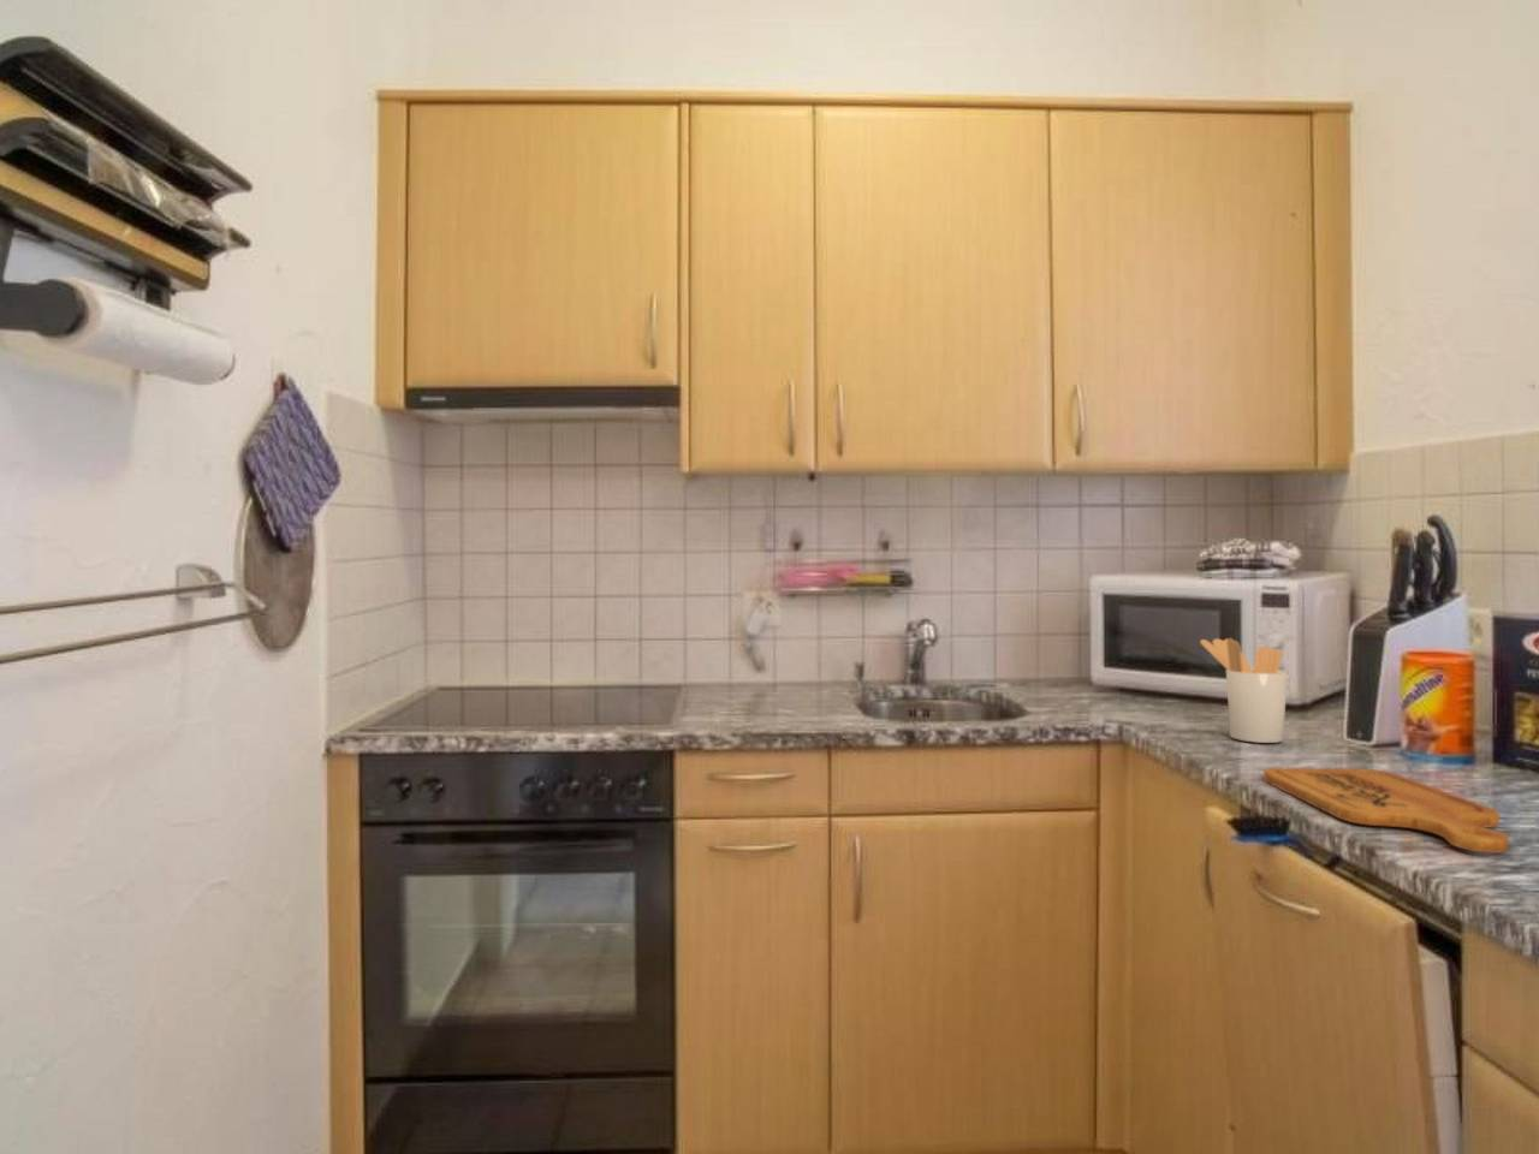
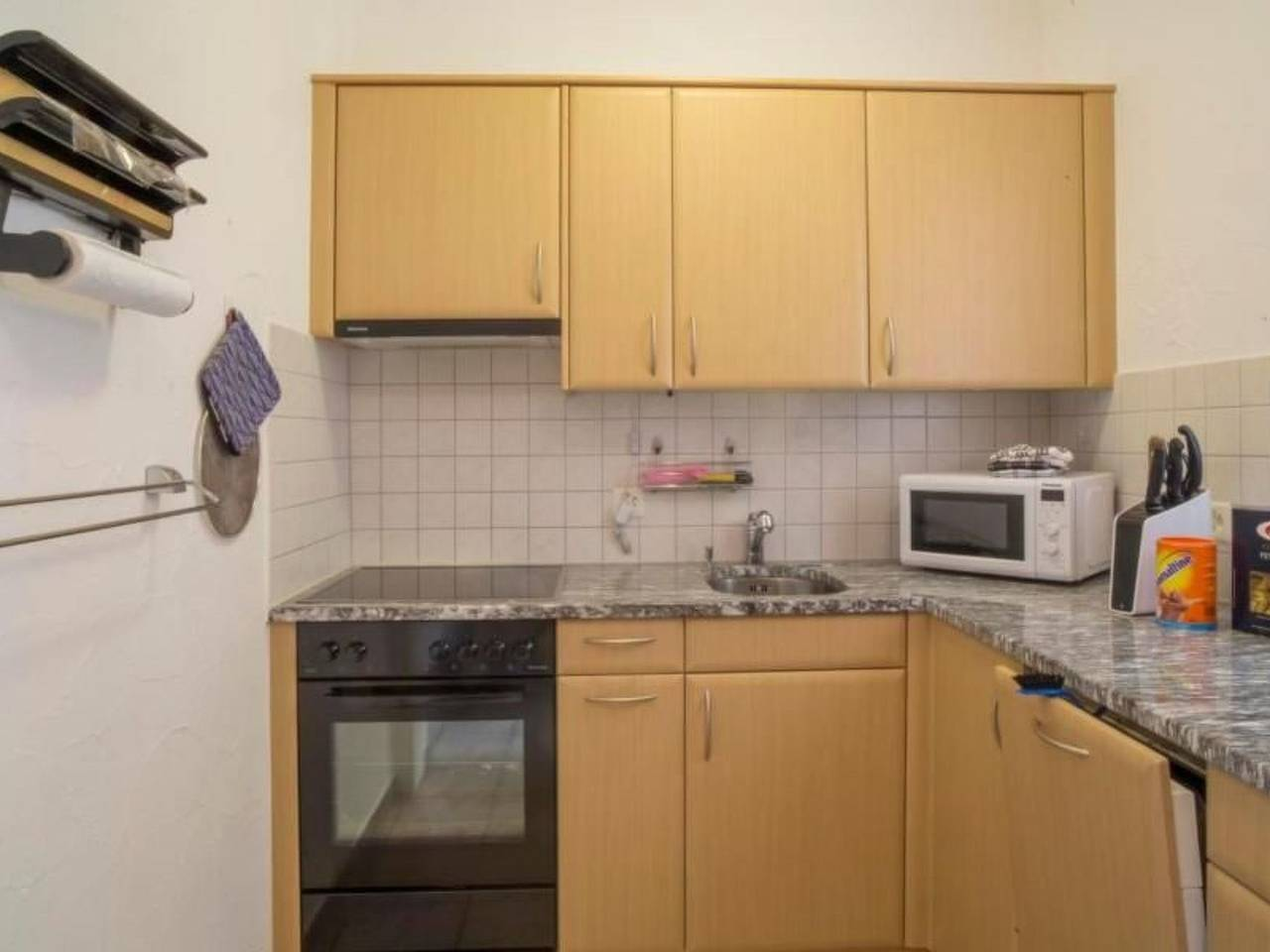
- cutting board (1392, 802)
- utensil holder (1243, 685)
